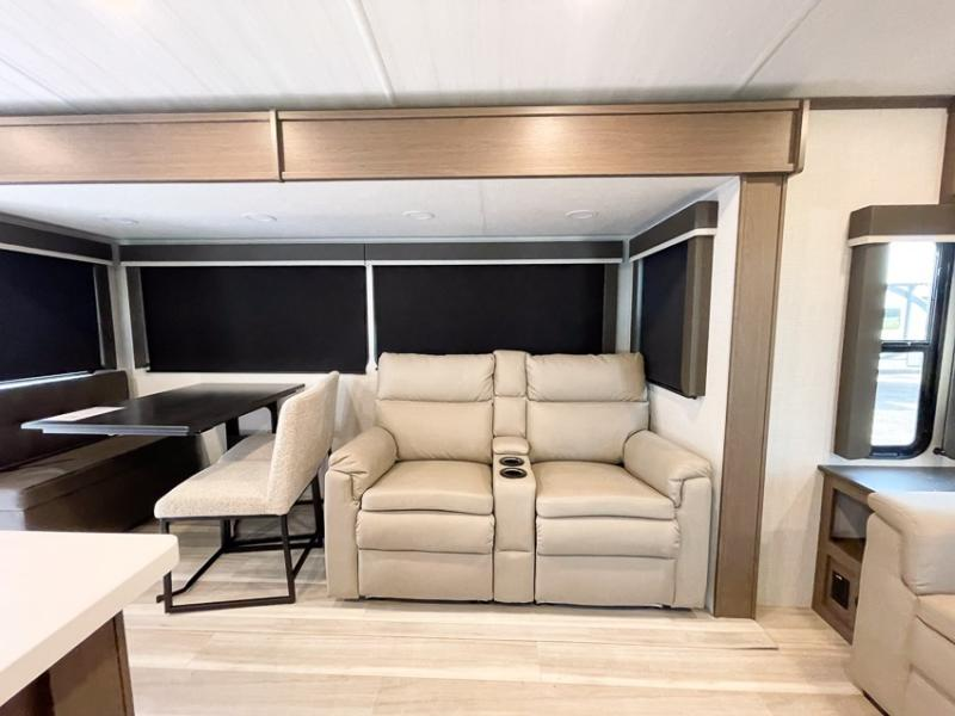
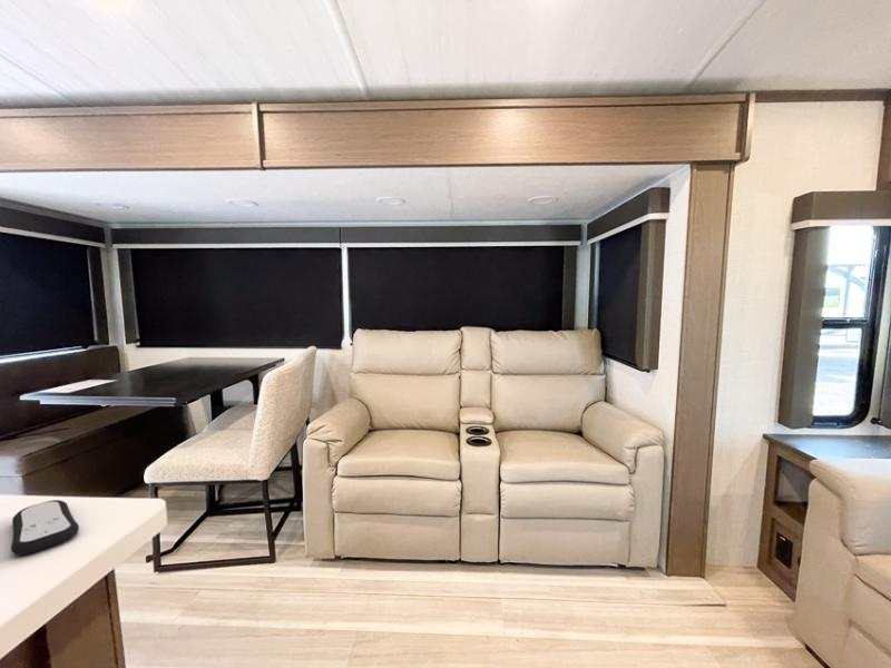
+ remote control (42, 523)
